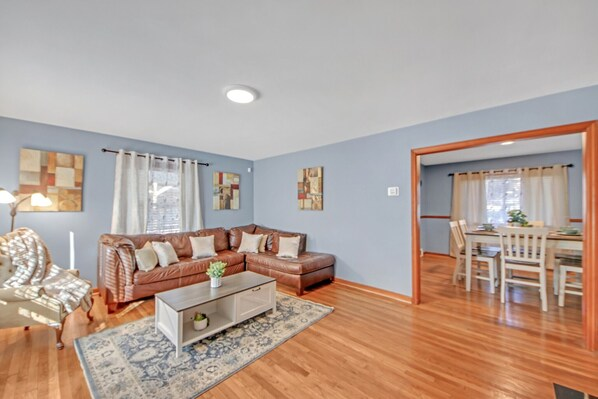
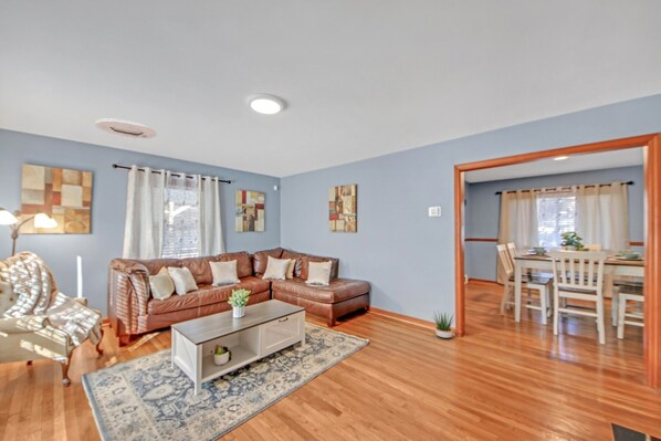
+ ceiling light (127, 129)
+ potted plant (443, 323)
